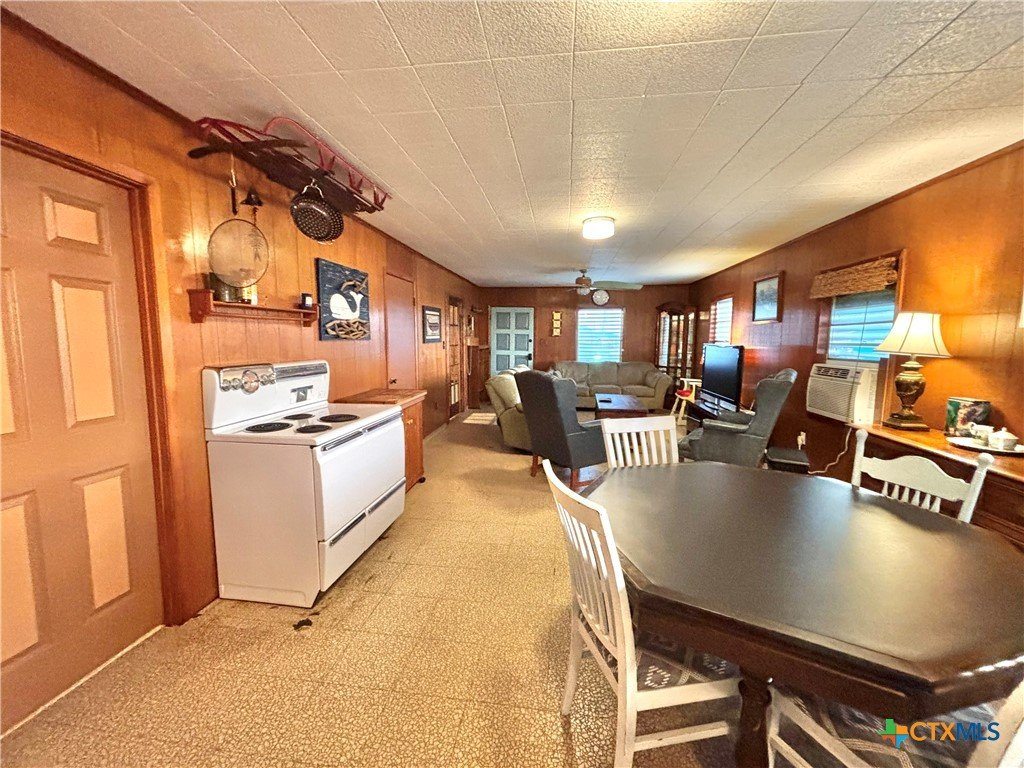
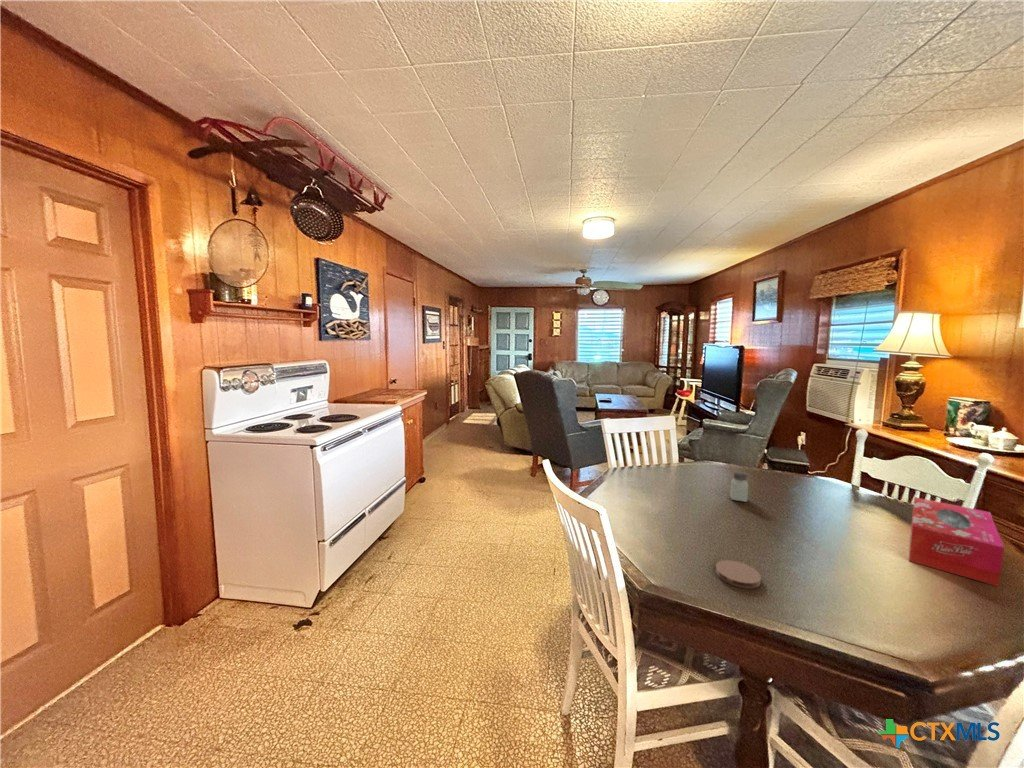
+ tissue box (950, 535)
+ saltshaker (739, 486)
+ coaster (737, 573)
